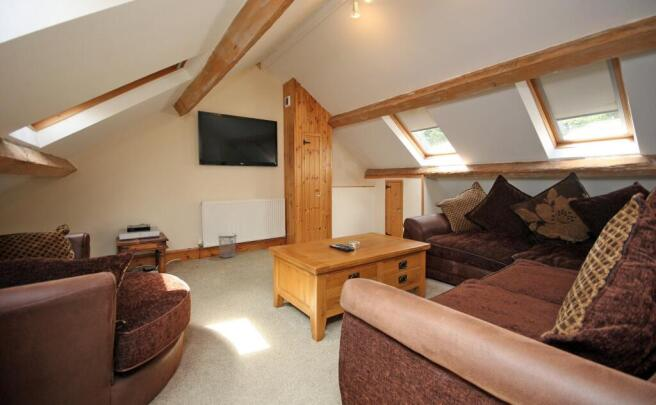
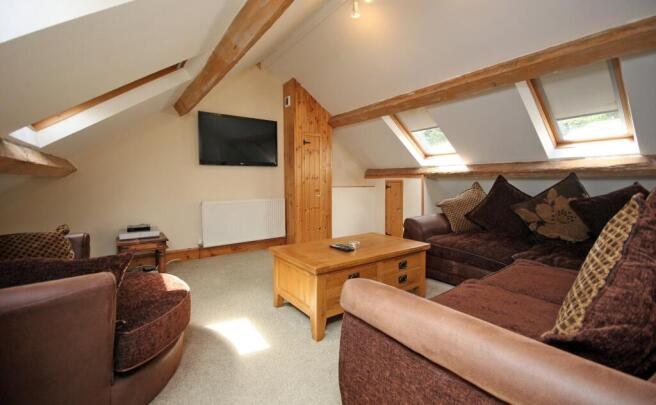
- wastebasket (227, 246)
